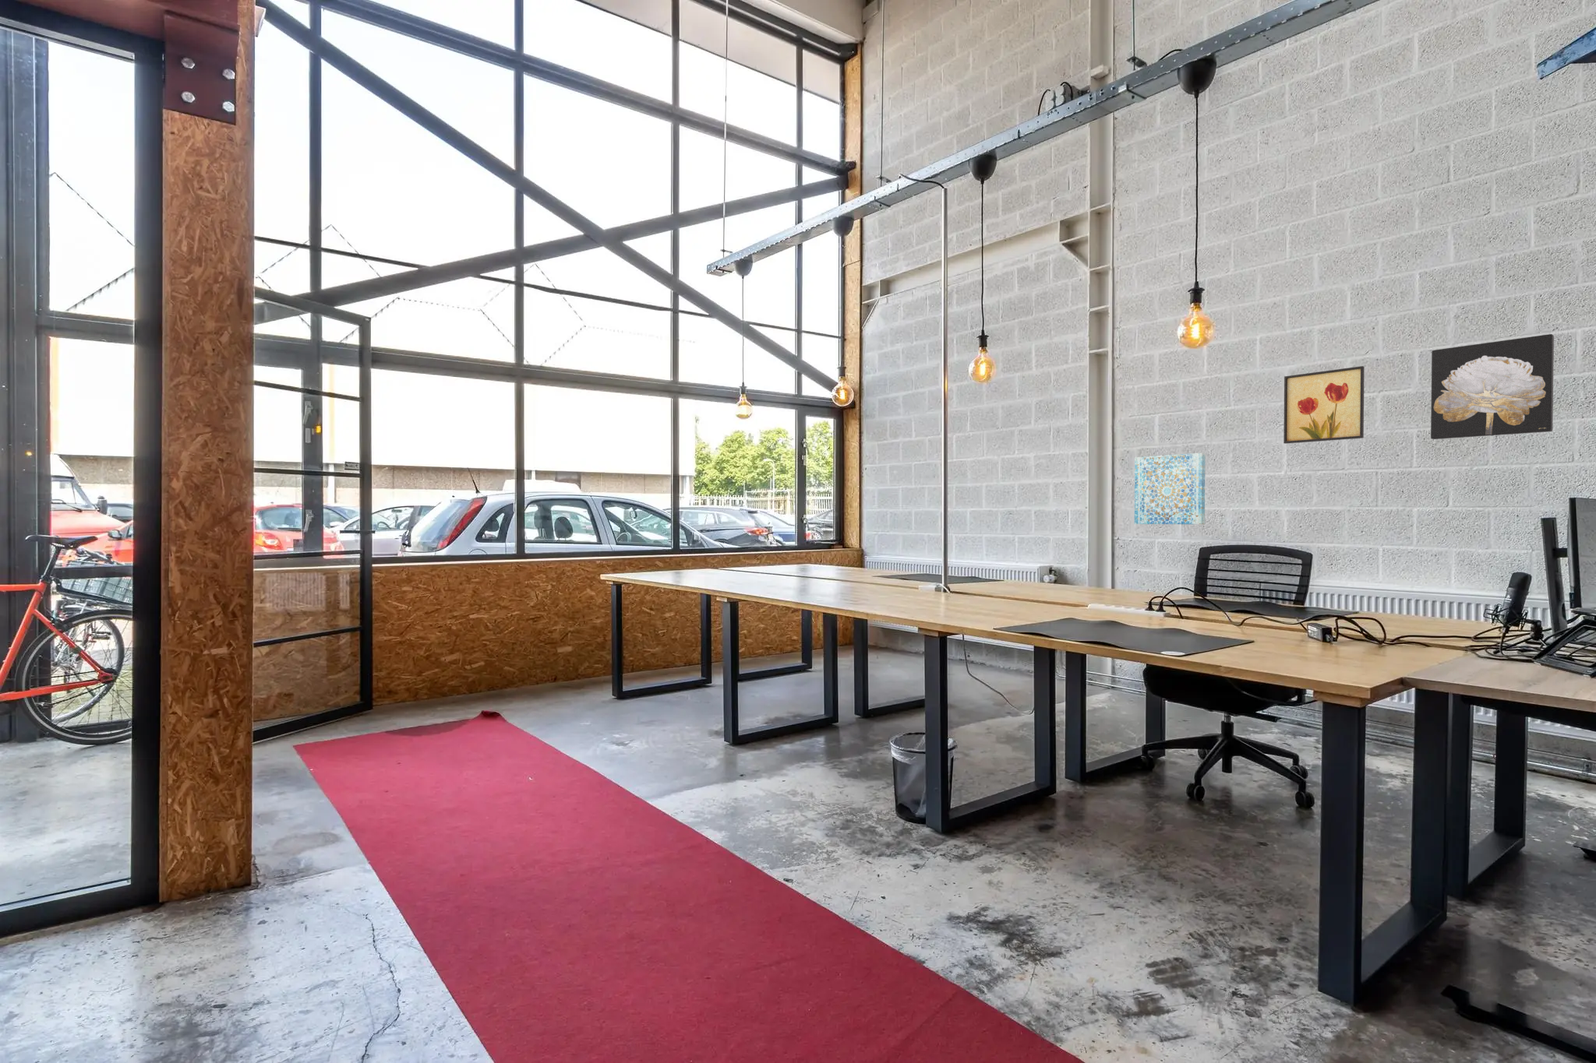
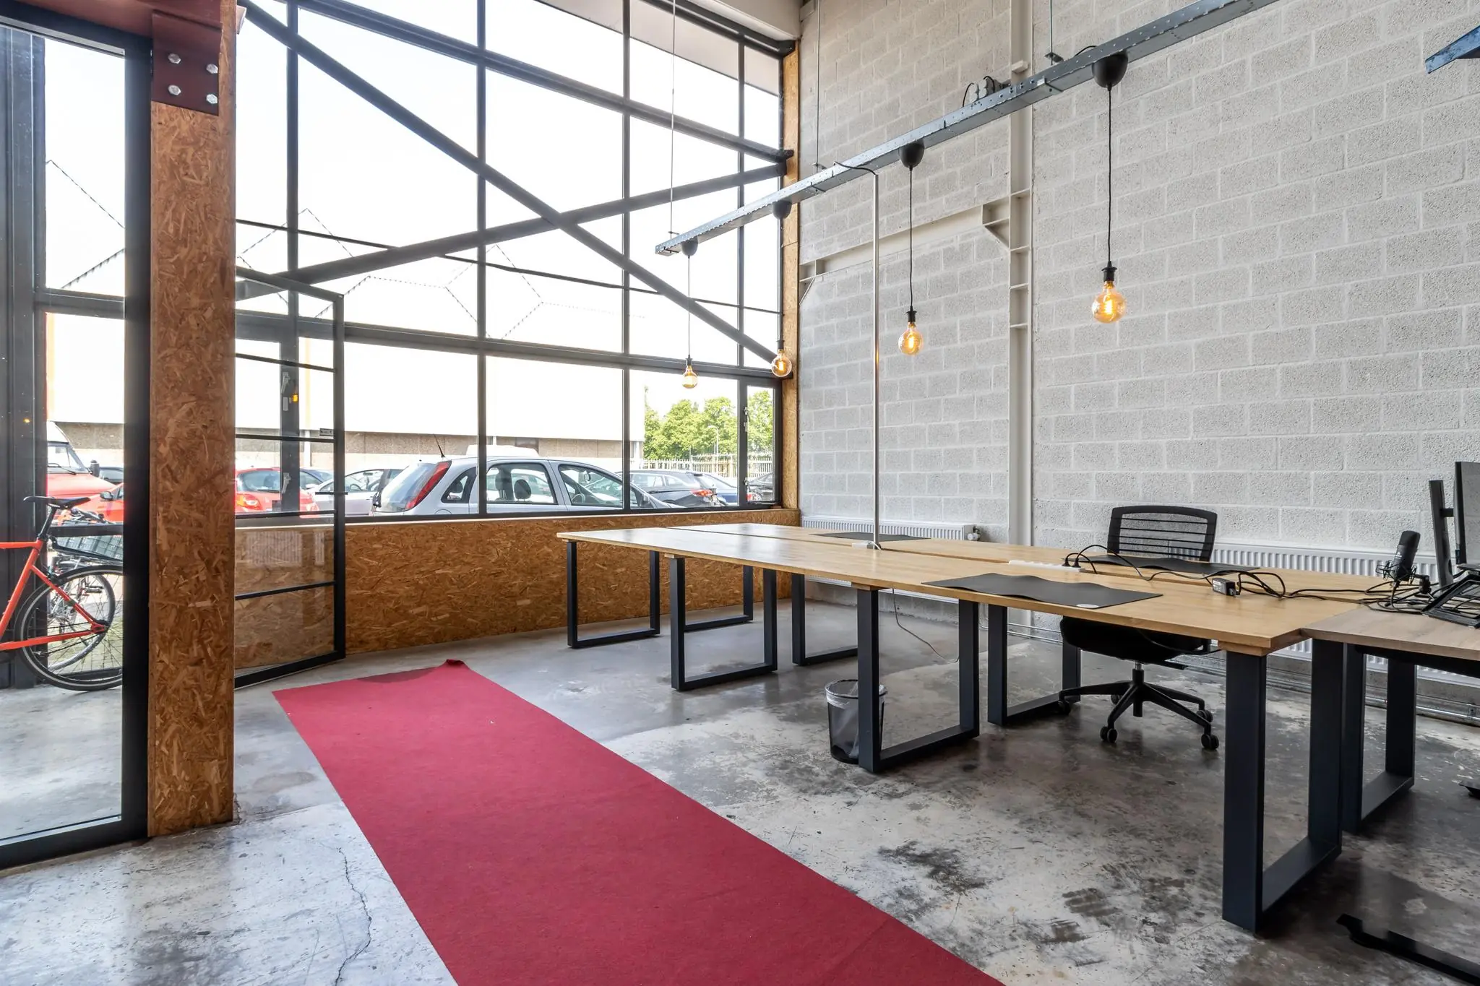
- wall art (1168, 489)
- wall art (1489, 389)
- wall art (1323, 406)
